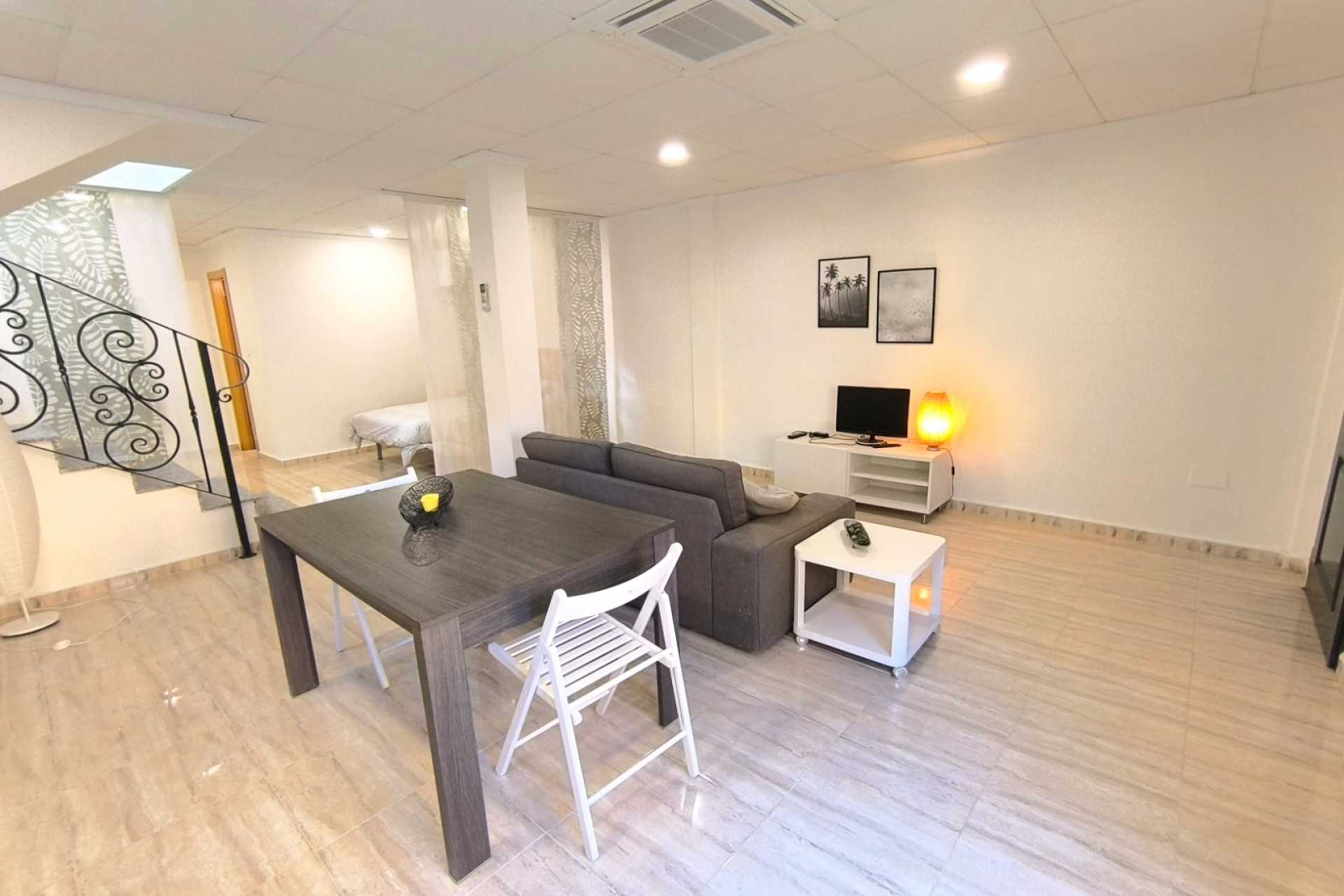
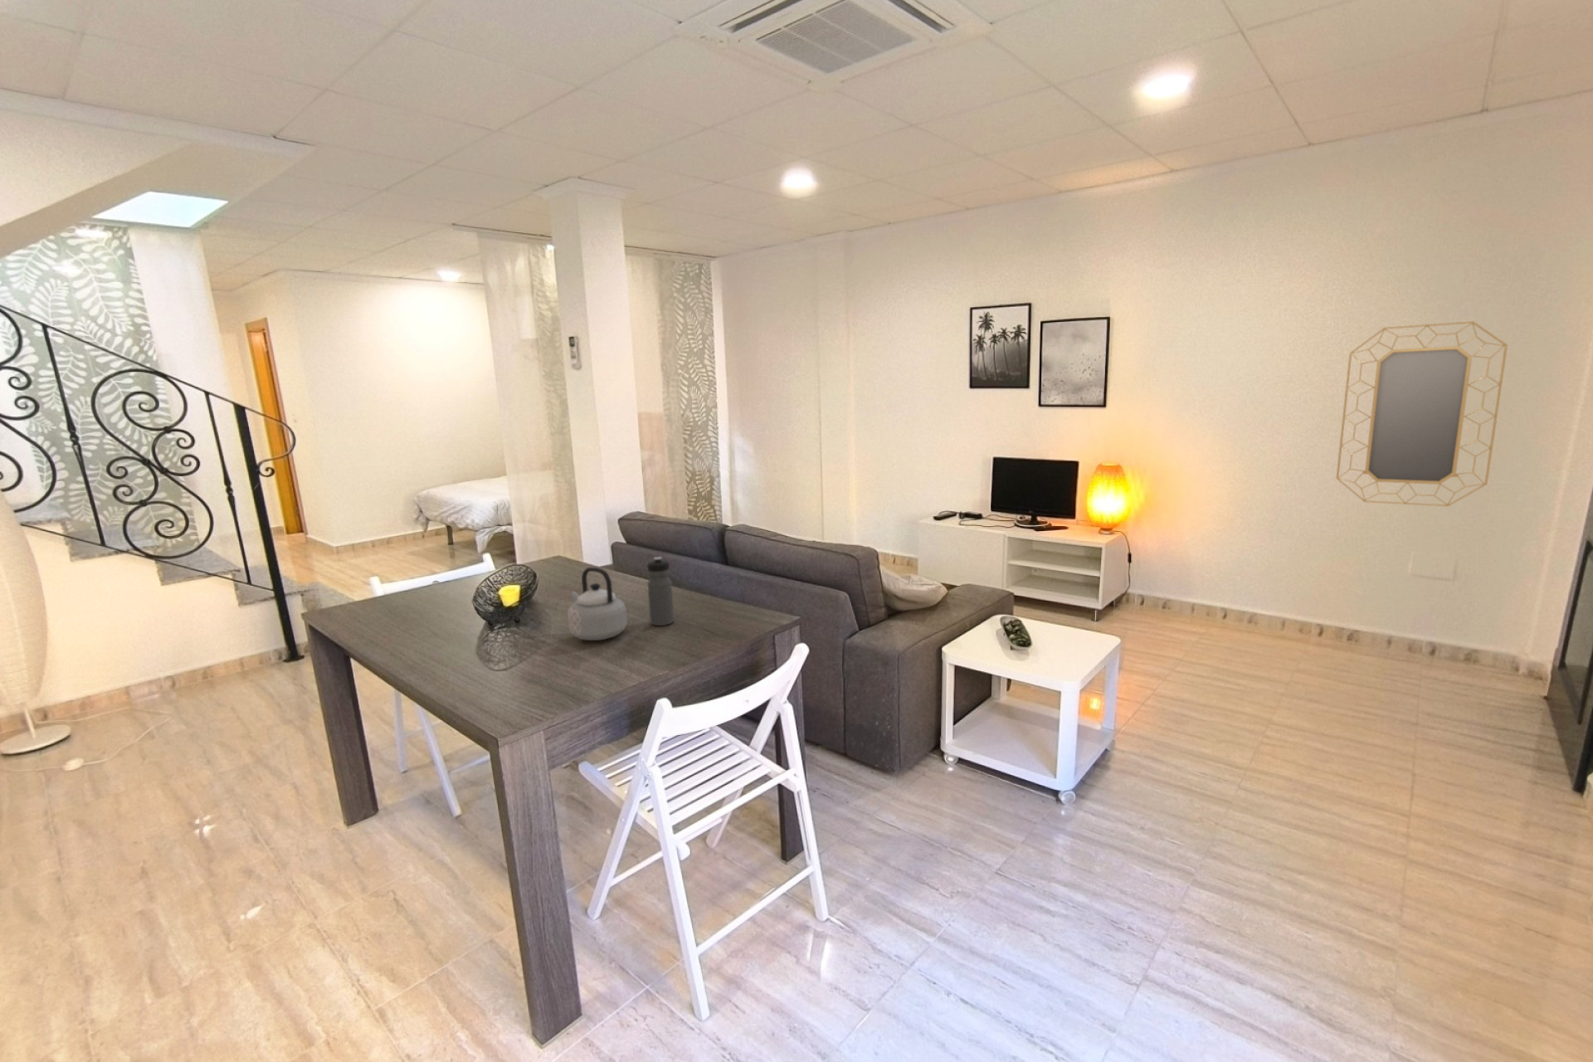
+ water bottle (659, 590)
+ home mirror (1415, 416)
+ teapot (590, 601)
